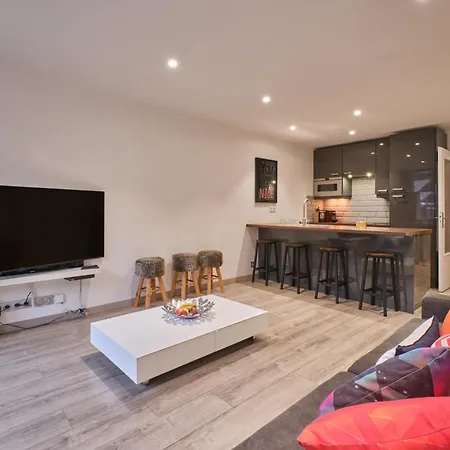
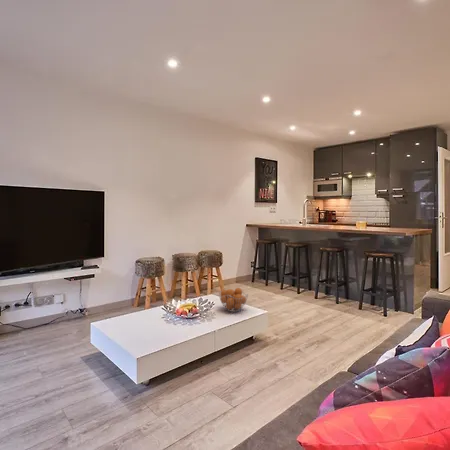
+ fruit basket (233, 299)
